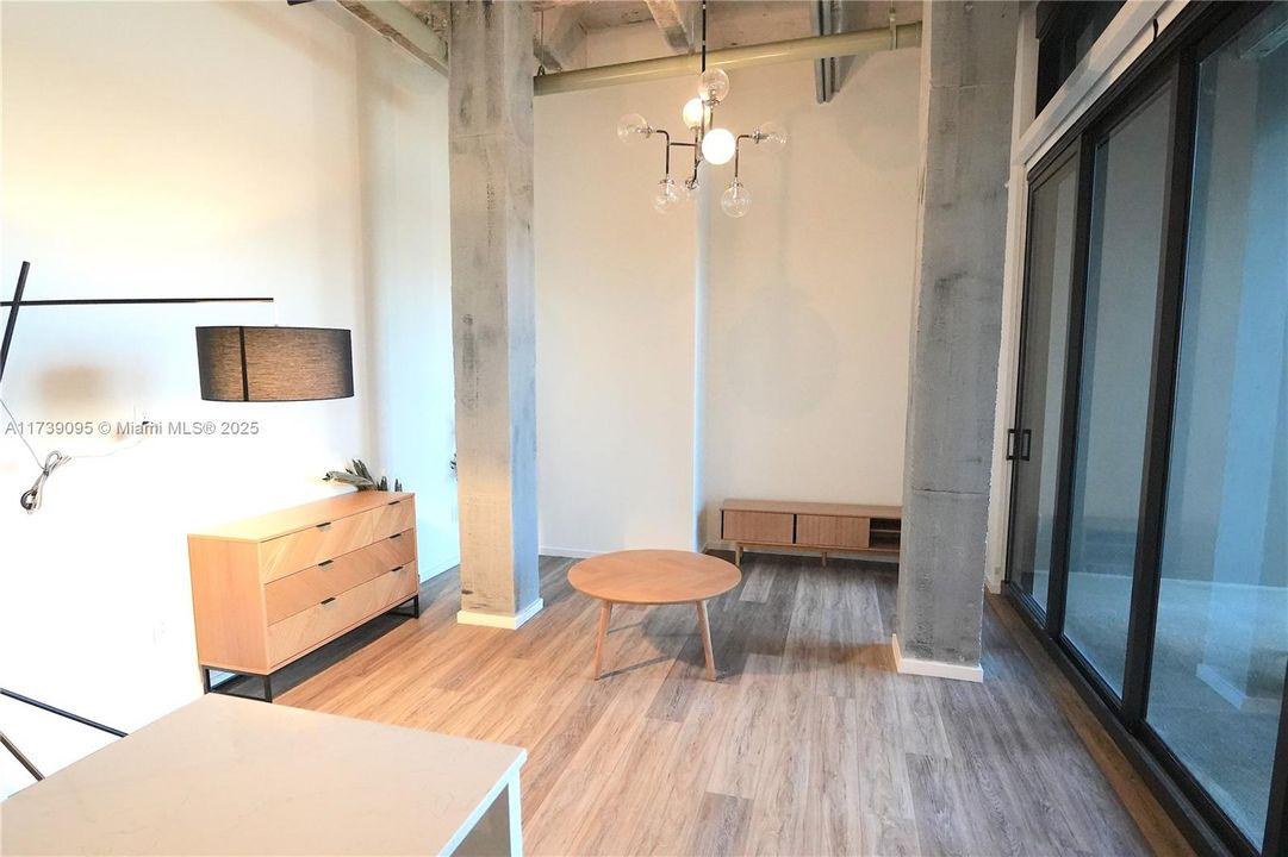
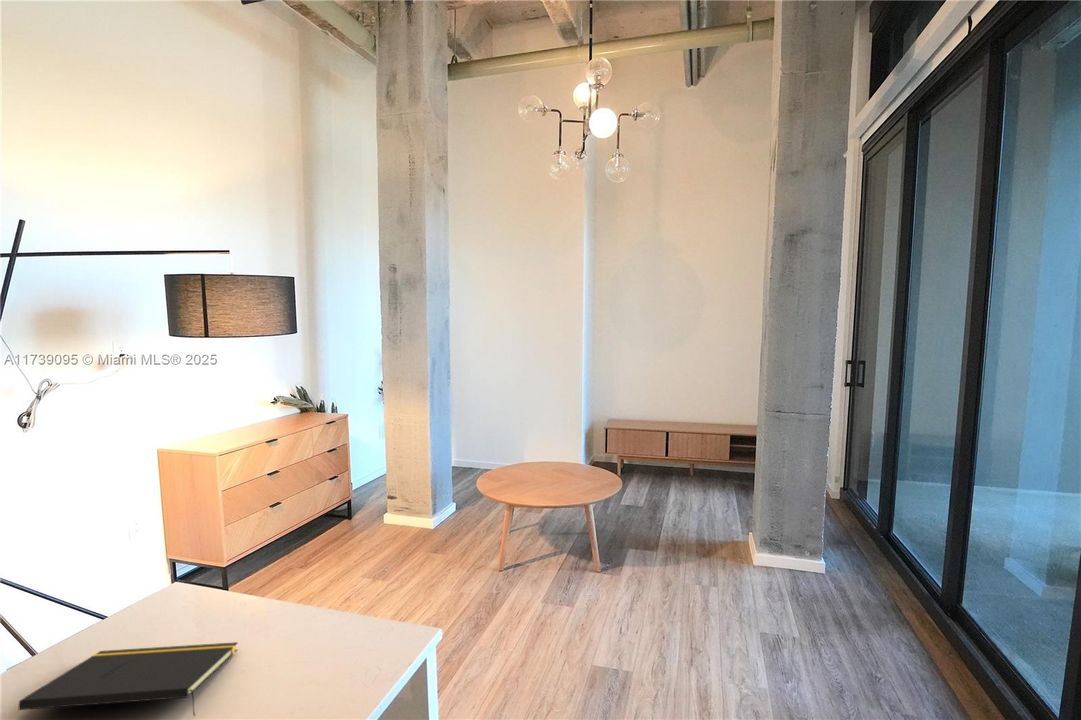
+ notepad (140, 672)
